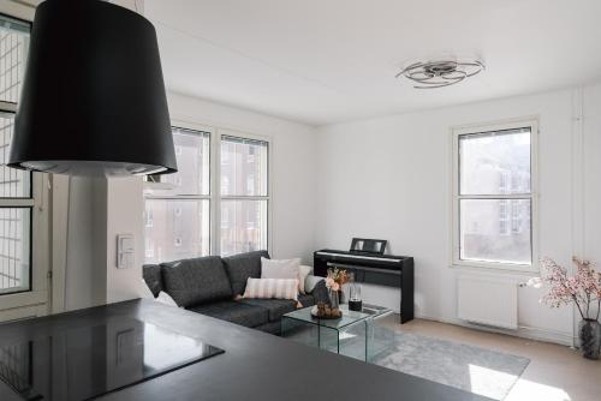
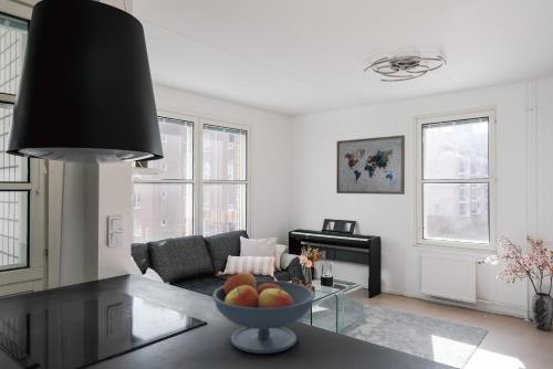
+ wall art (368, 166)
+ fruit bowl (263, 307)
